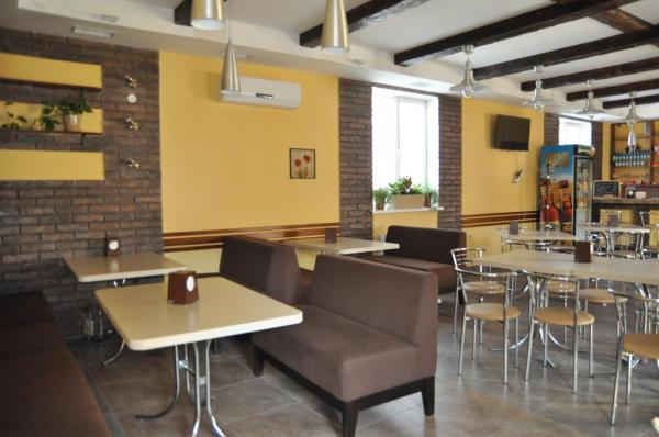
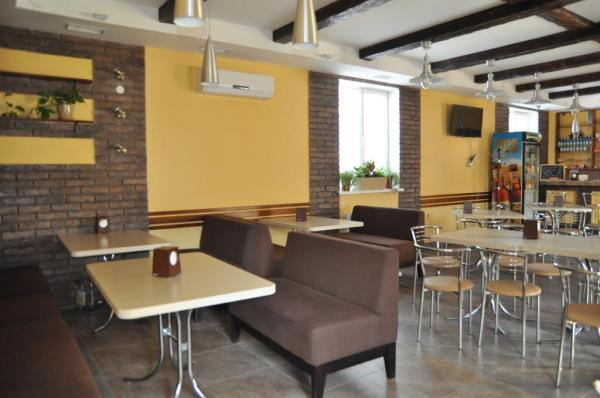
- wall art (302, 164)
